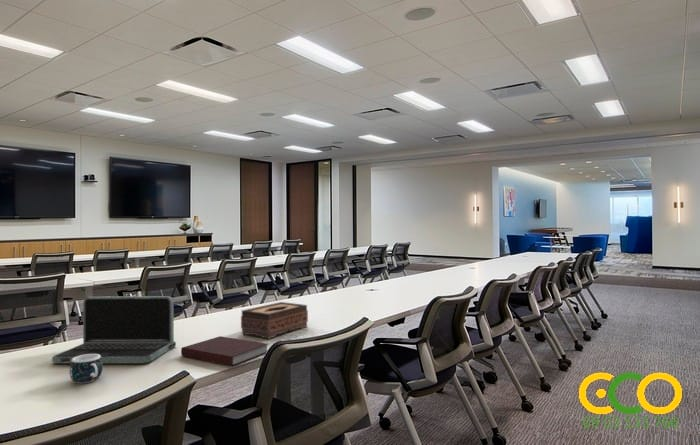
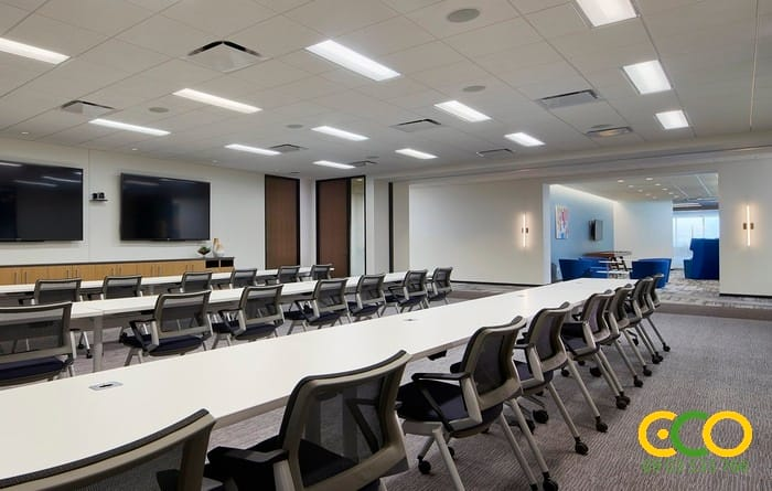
- laptop (115, 326)
- mug (88, 369)
- notebook (225, 349)
- tissue box (275, 318)
